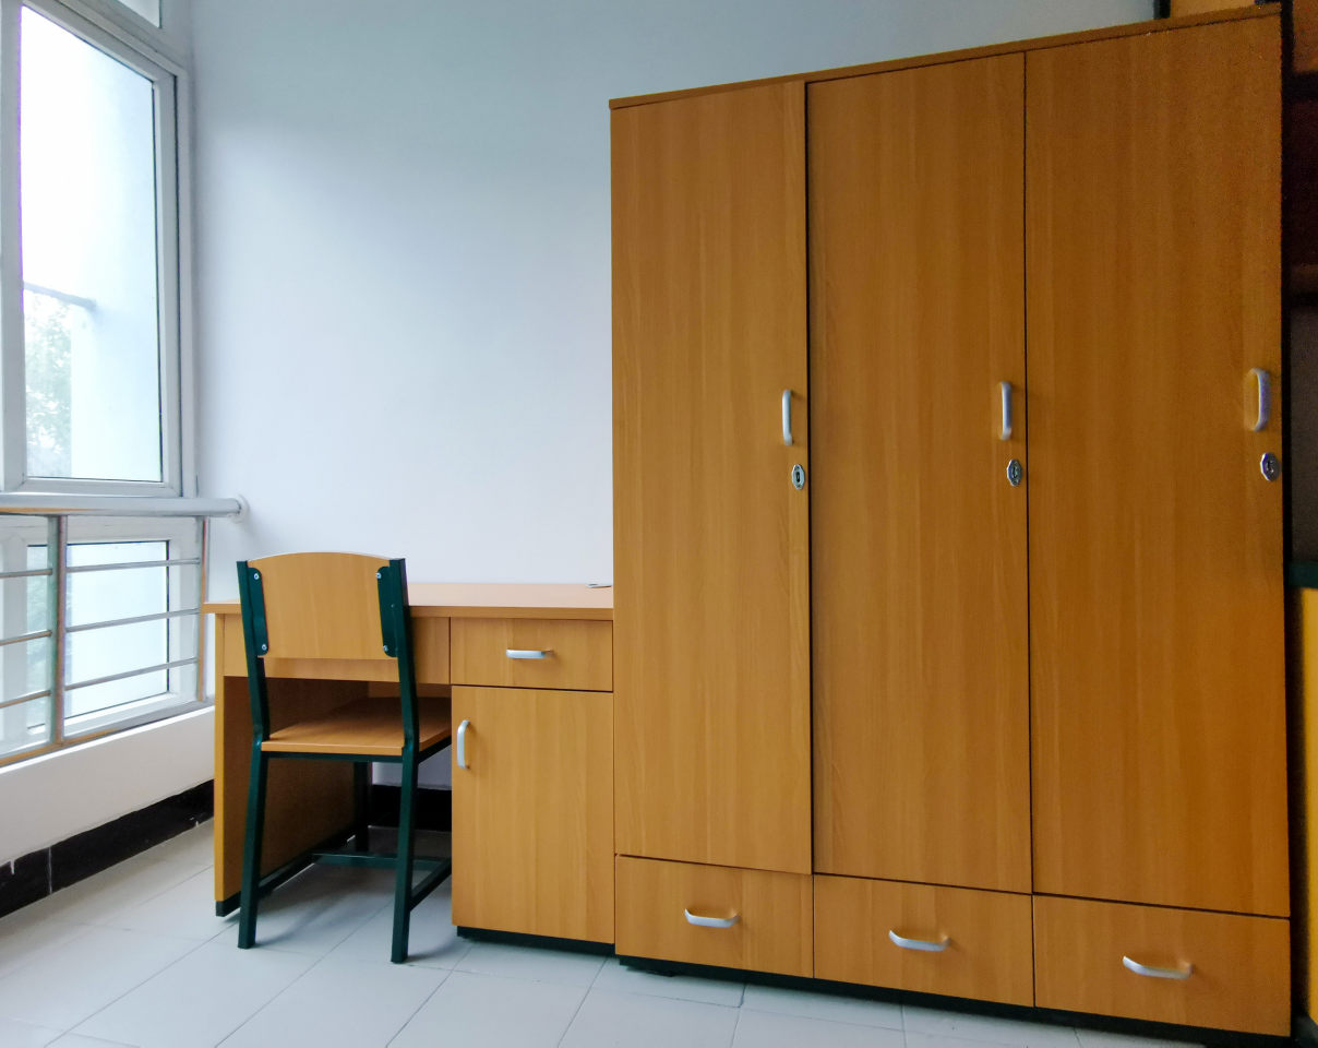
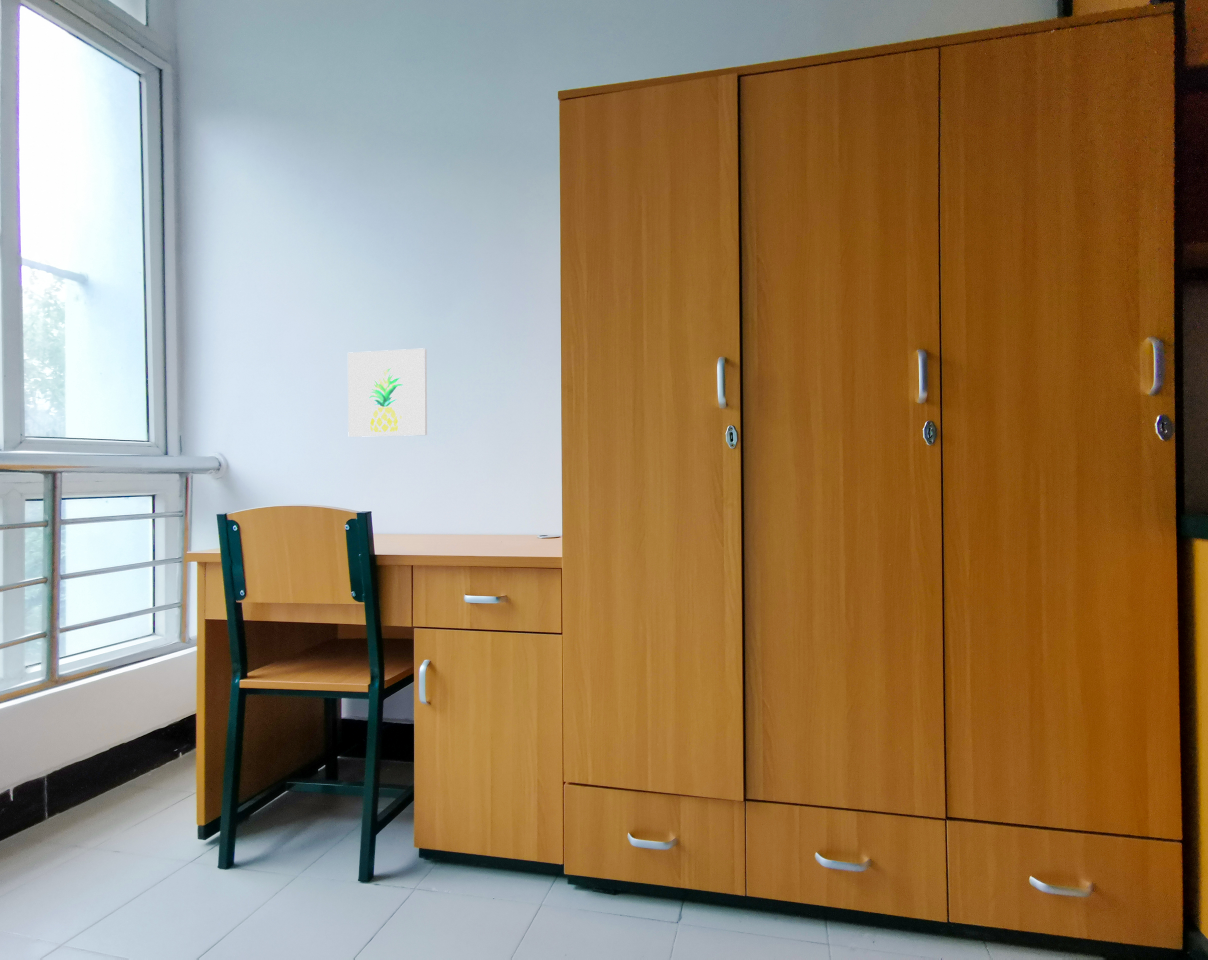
+ wall art (387, 393)
